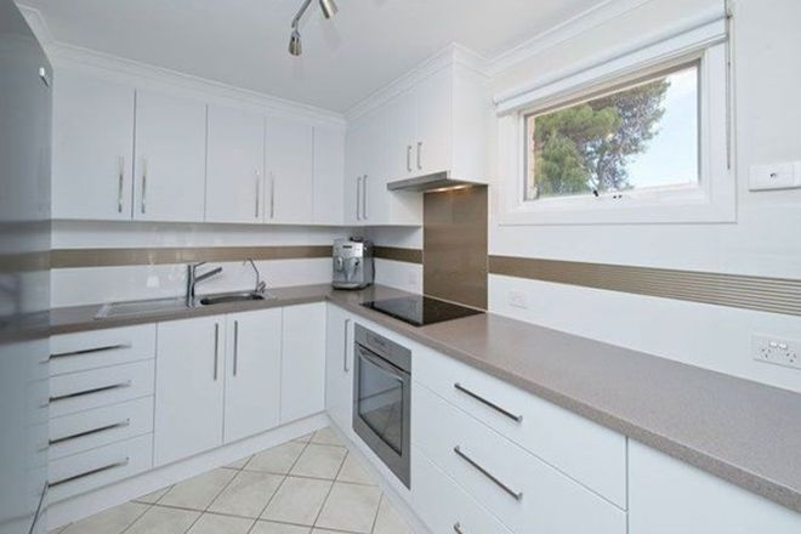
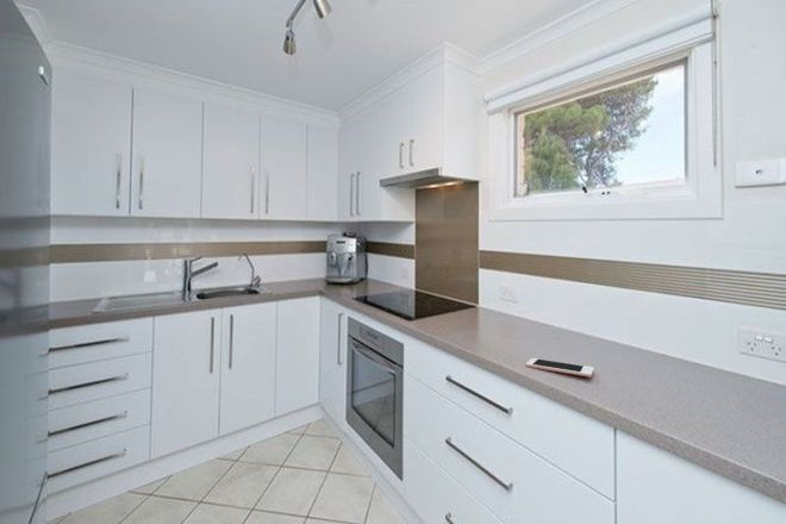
+ cell phone (559, 367)
